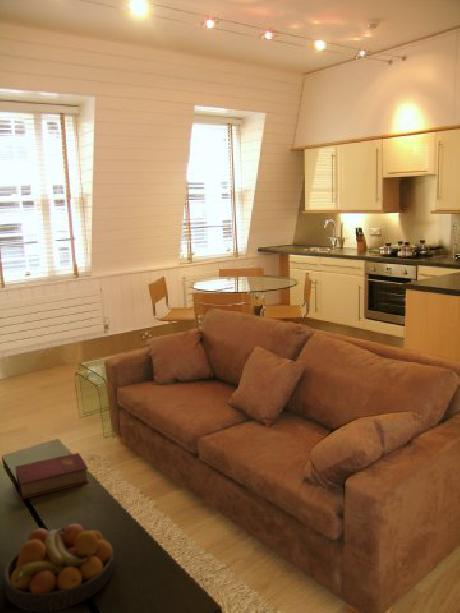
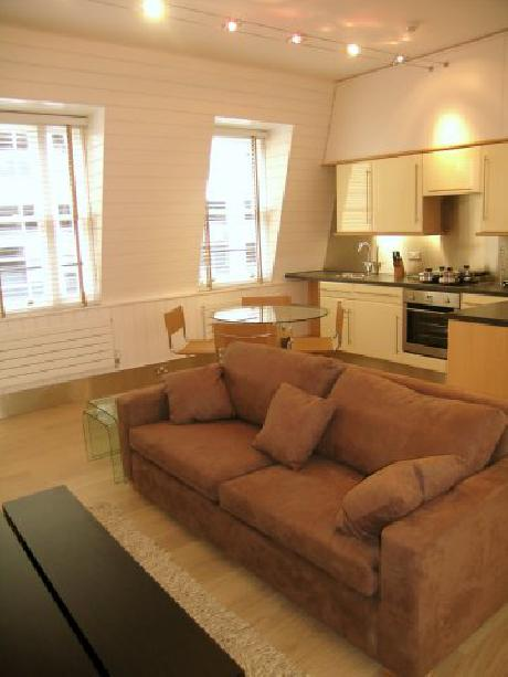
- book (51, 474)
- fruit bowl (59, 554)
